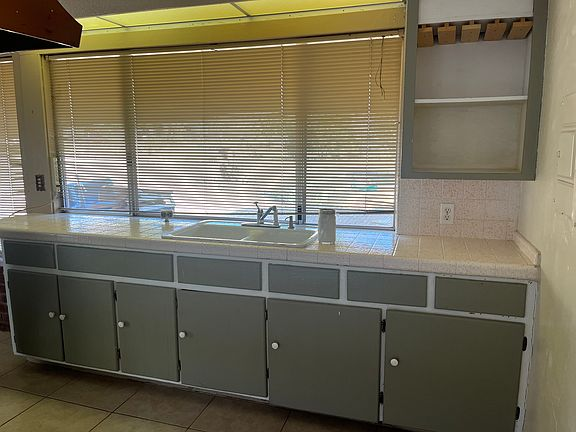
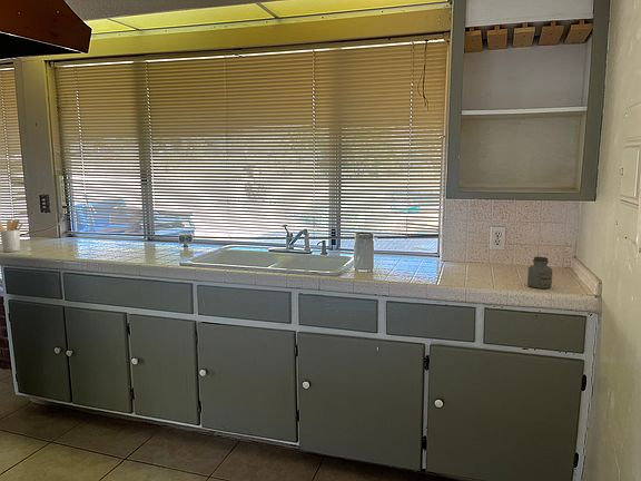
+ utensil holder (11, 234)
+ jar (540, 272)
